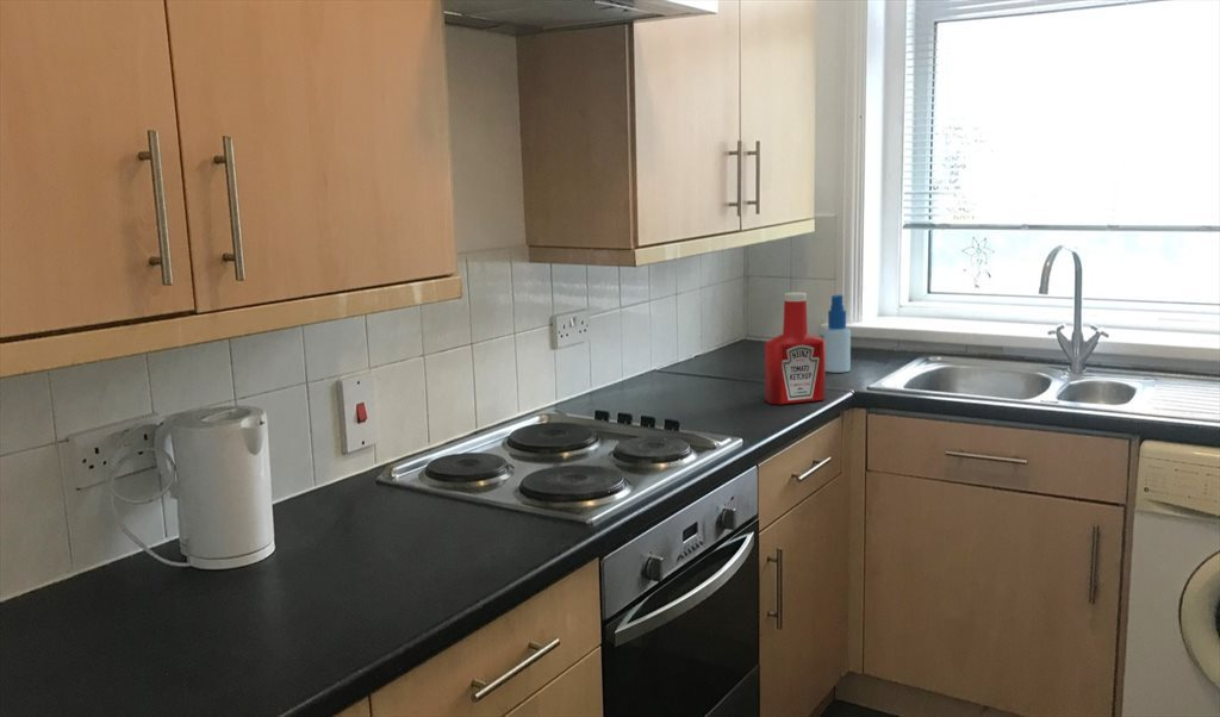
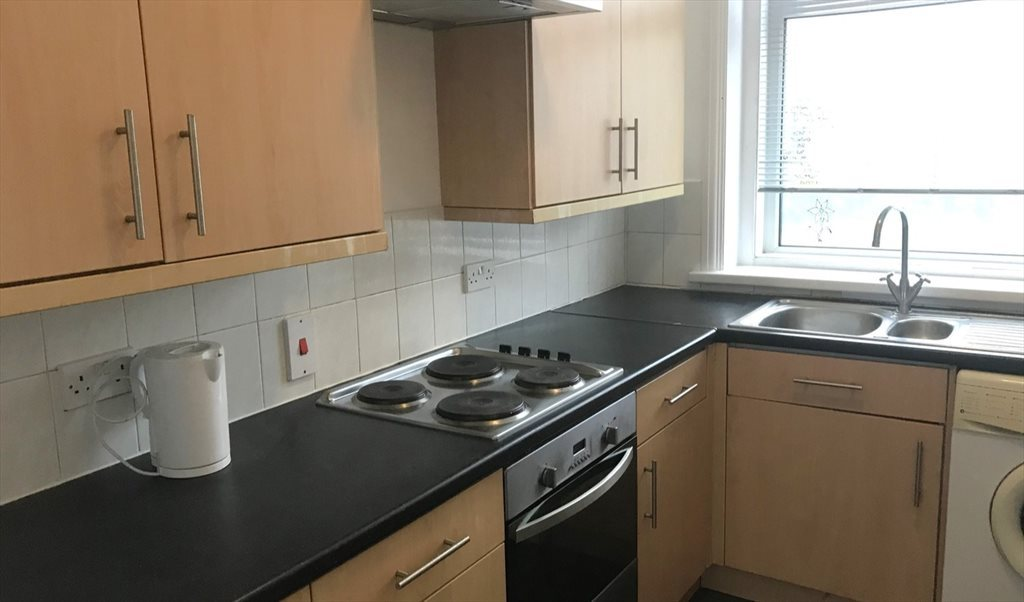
- spray bottle (836, 332)
- soap bottle (795, 347)
